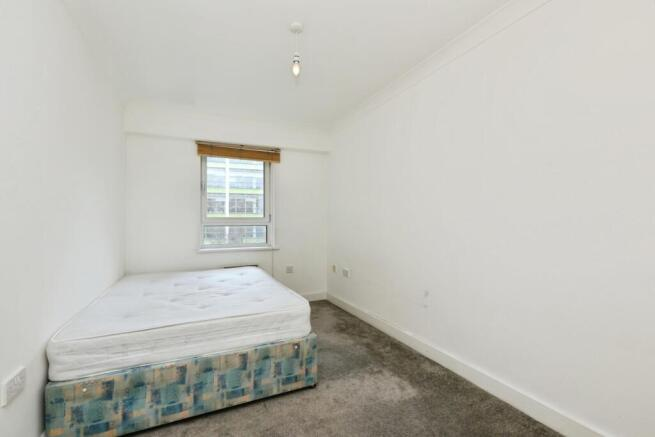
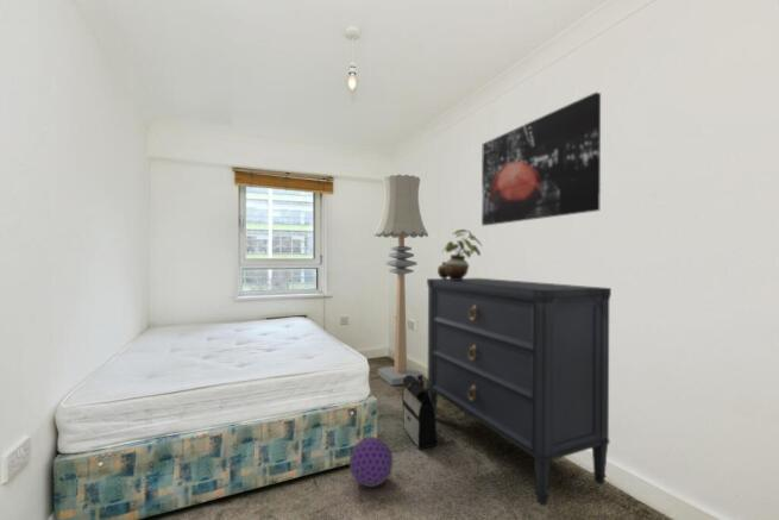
+ potted plant (459, 253)
+ floor lamp (401, 277)
+ backpack (417, 406)
+ ball (371, 461)
+ wall art (530, 170)
+ dresser (501, 363)
